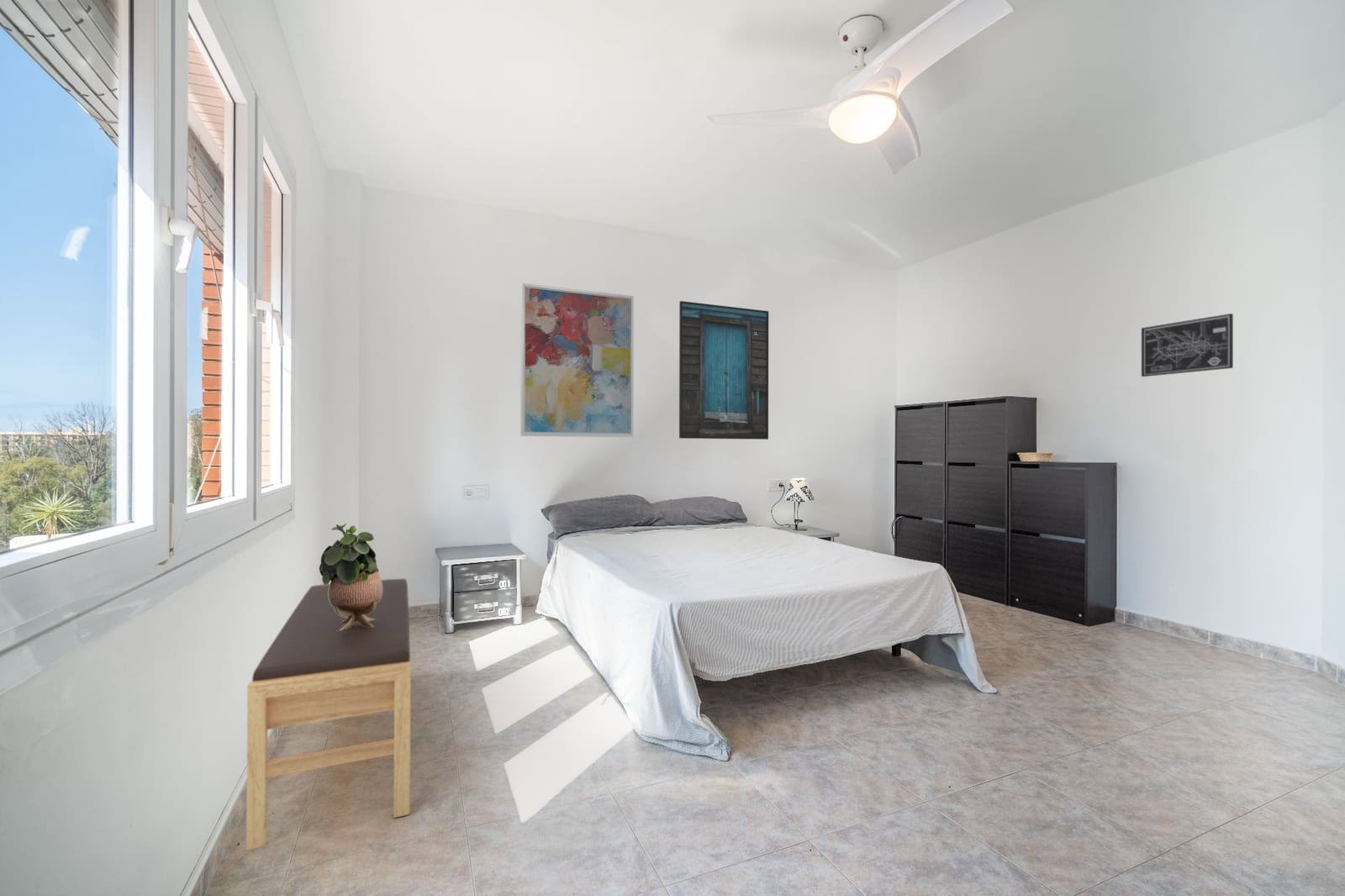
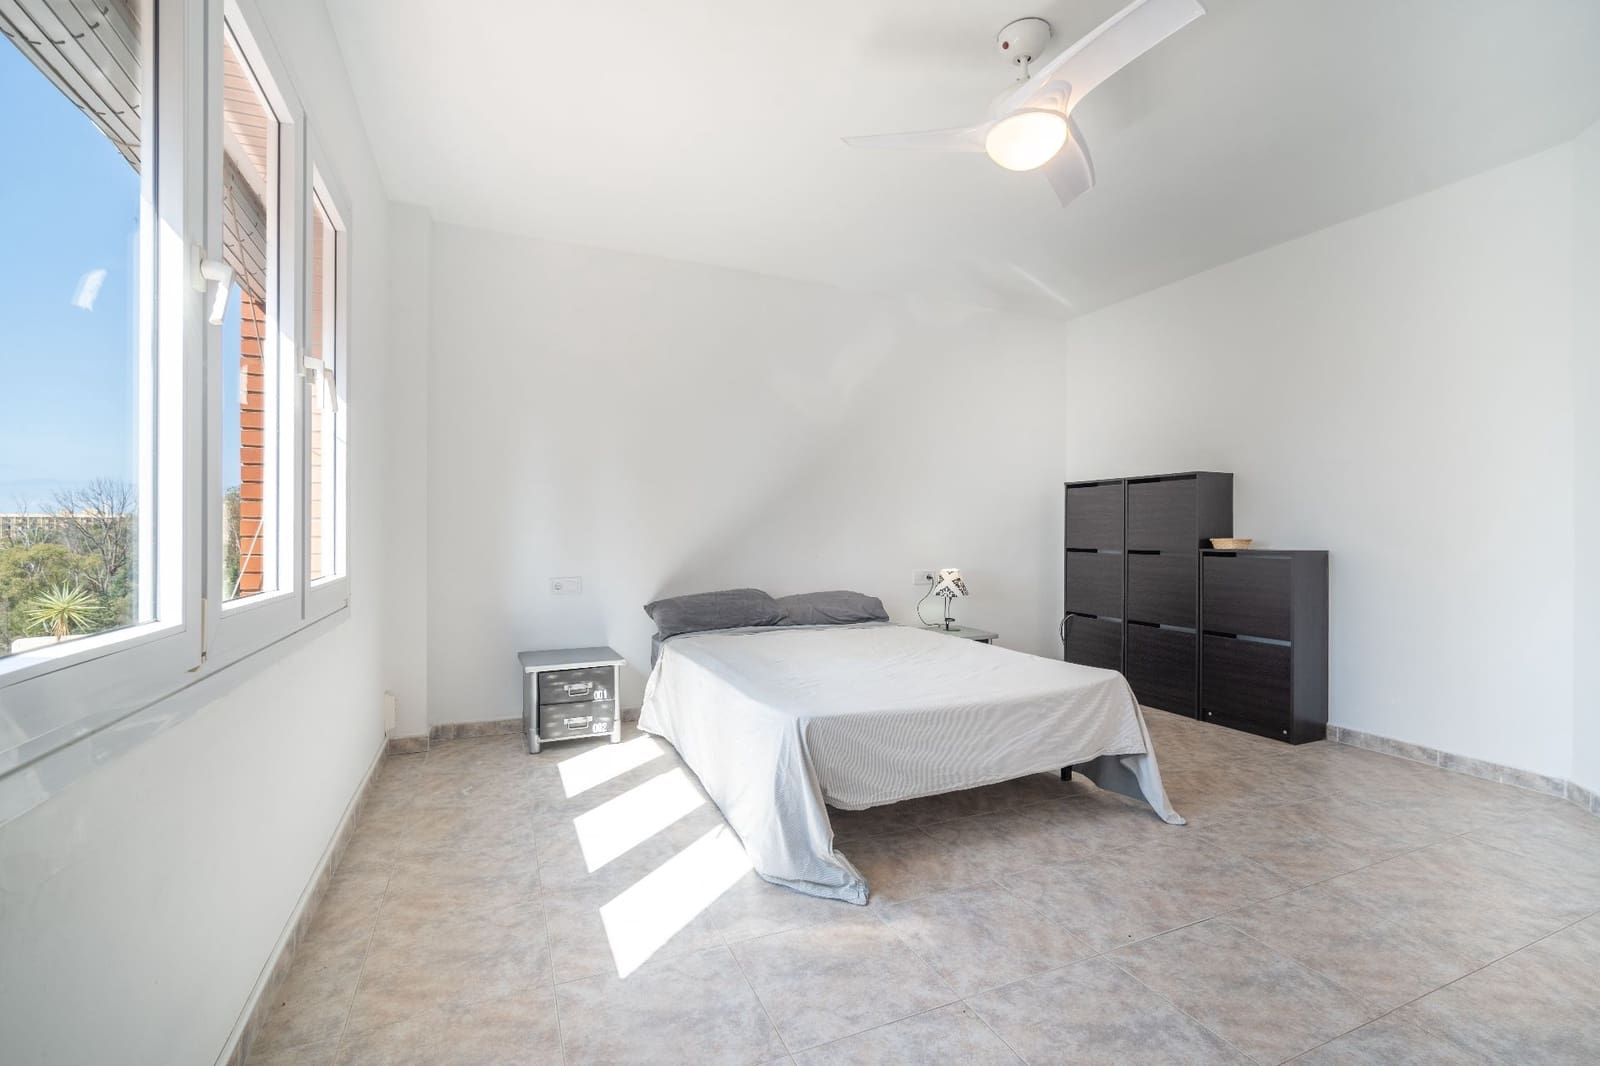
- potted plant (350, 573)
- bench (349, 674)
- wall art (579, 363)
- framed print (725, 372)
- wall art (1184, 346)
